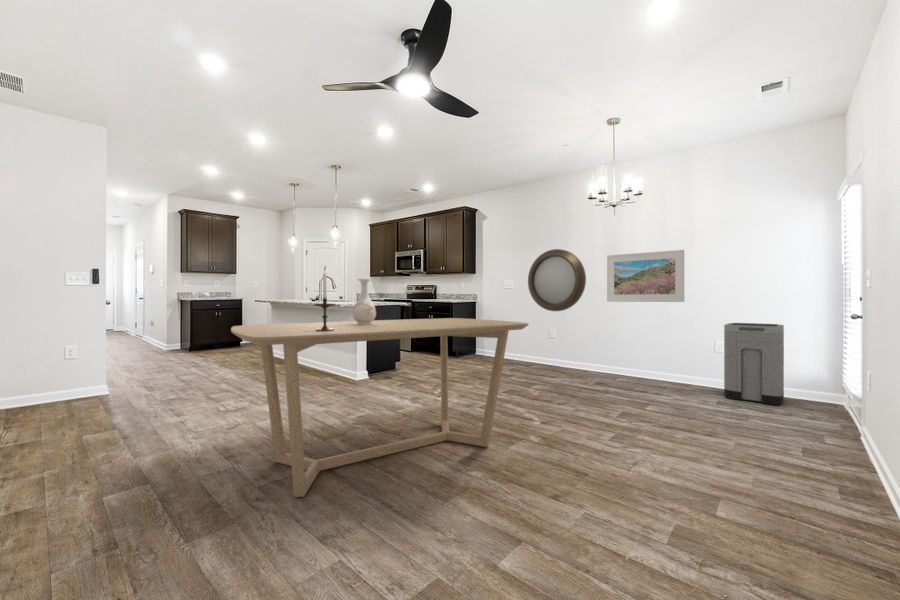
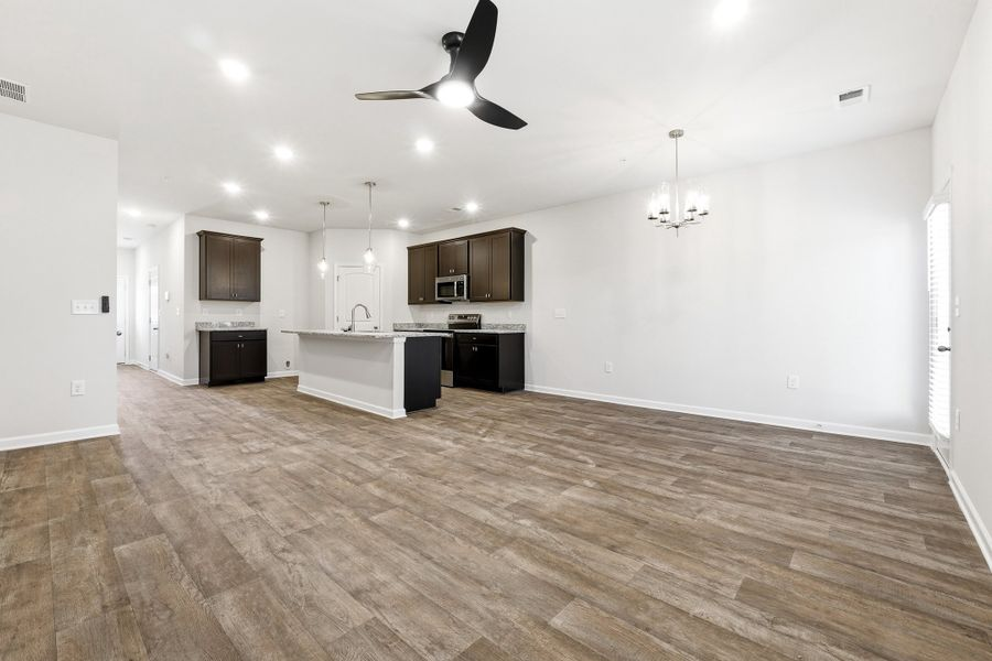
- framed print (643, 277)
- home mirror (554, 280)
- dining table (388, 339)
- trash can (753, 360)
- vase (364, 301)
- candlestick (324, 297)
